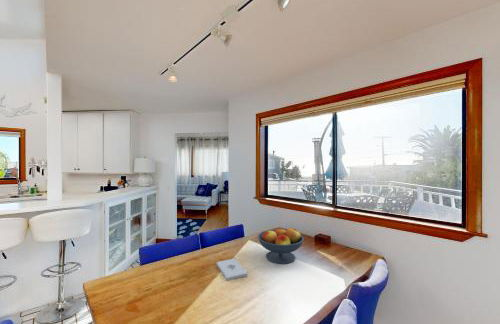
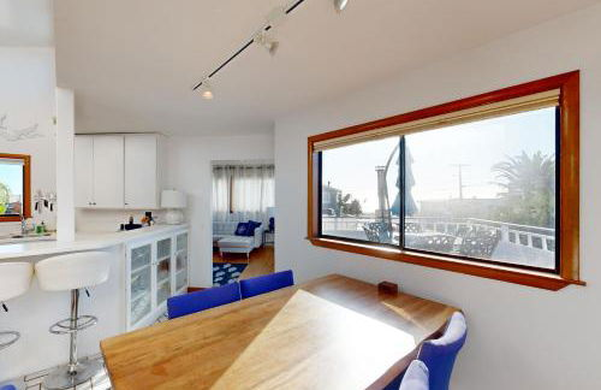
- fruit bowl (280, 243)
- notepad (231, 268)
